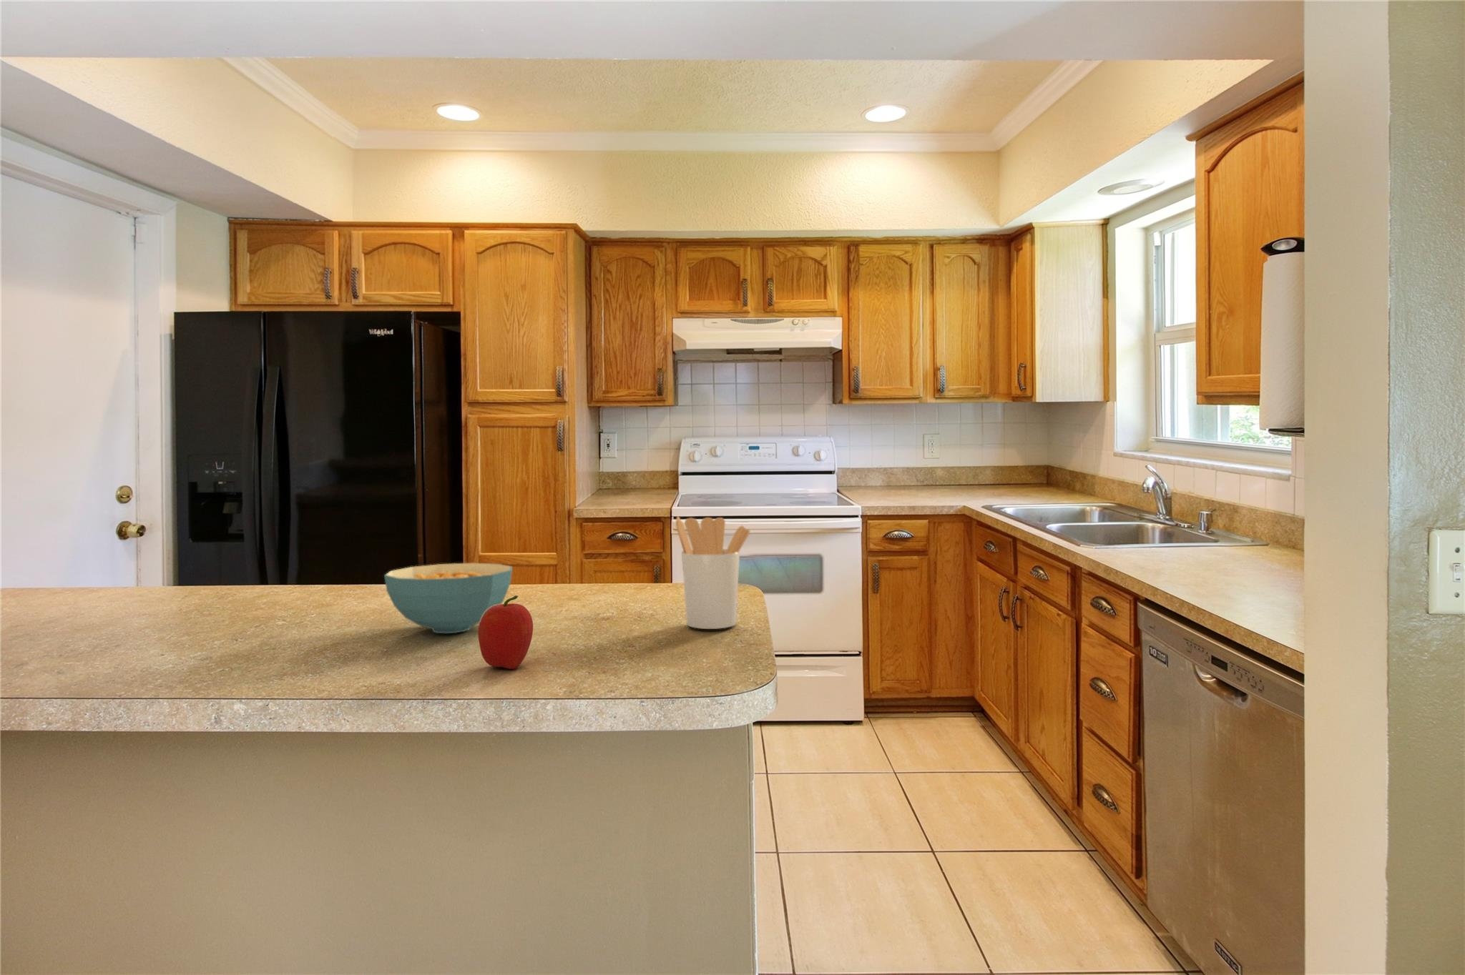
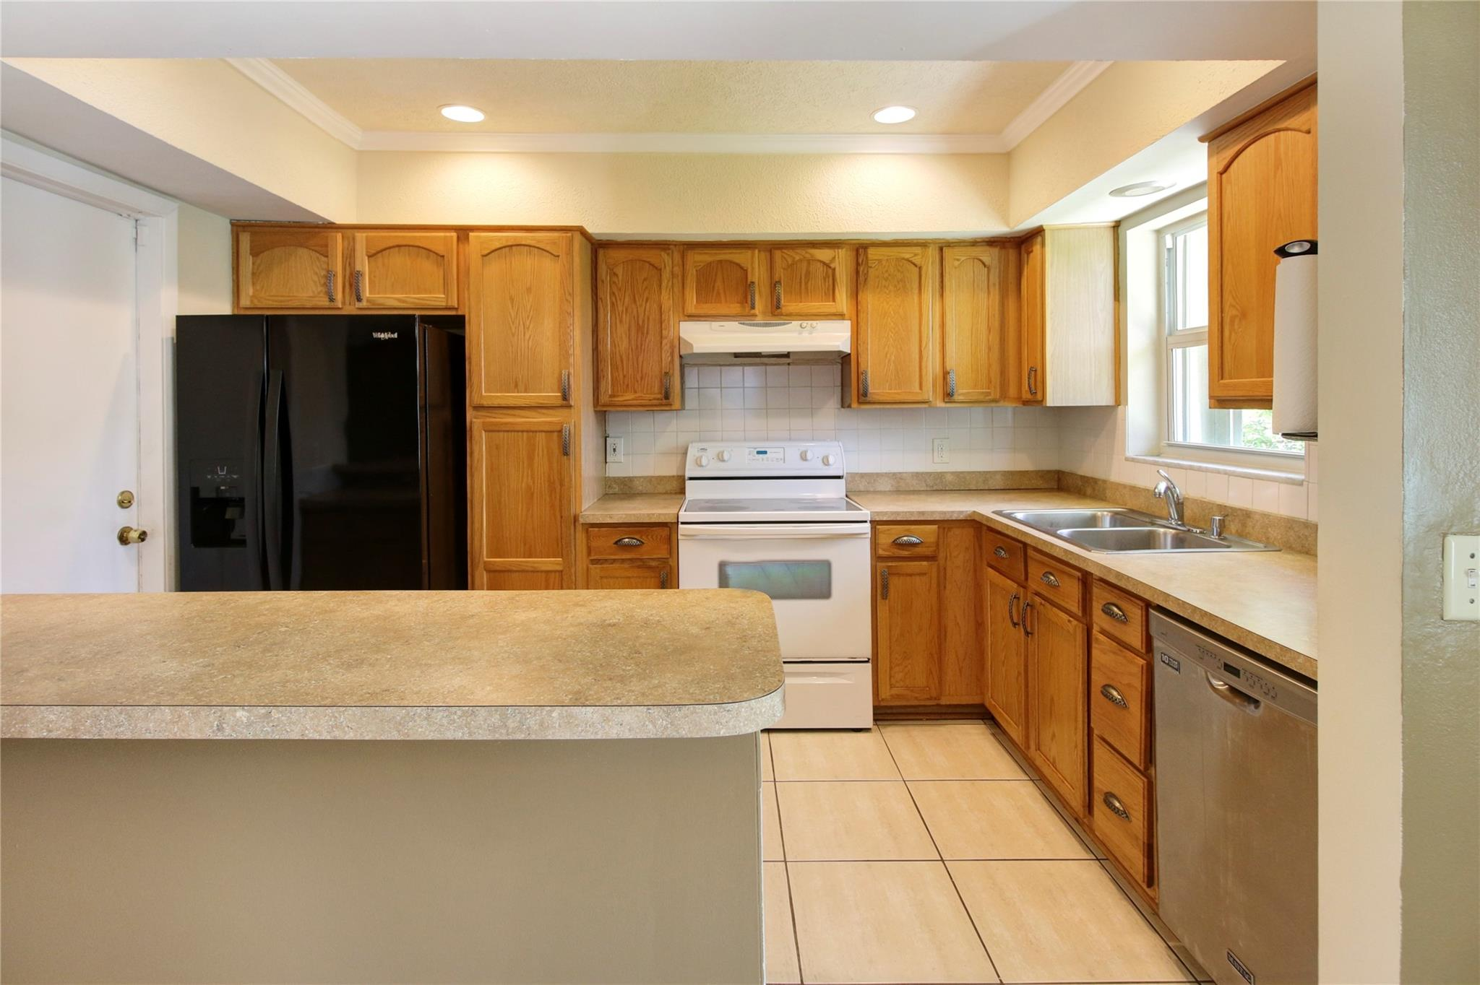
- cereal bowl (451, 600)
- utensil holder (709, 568)
- fruit (506, 631)
